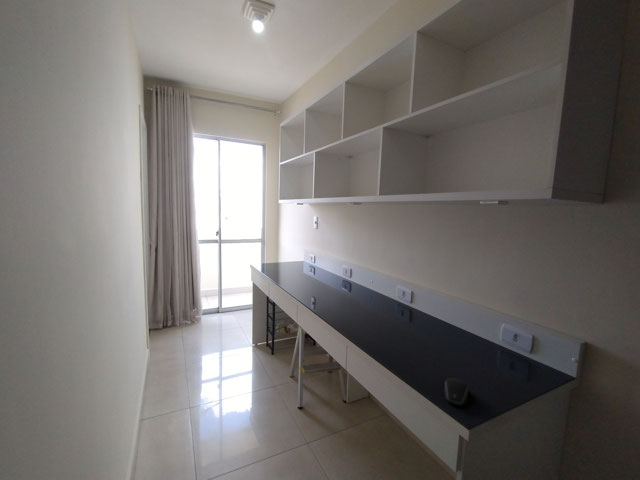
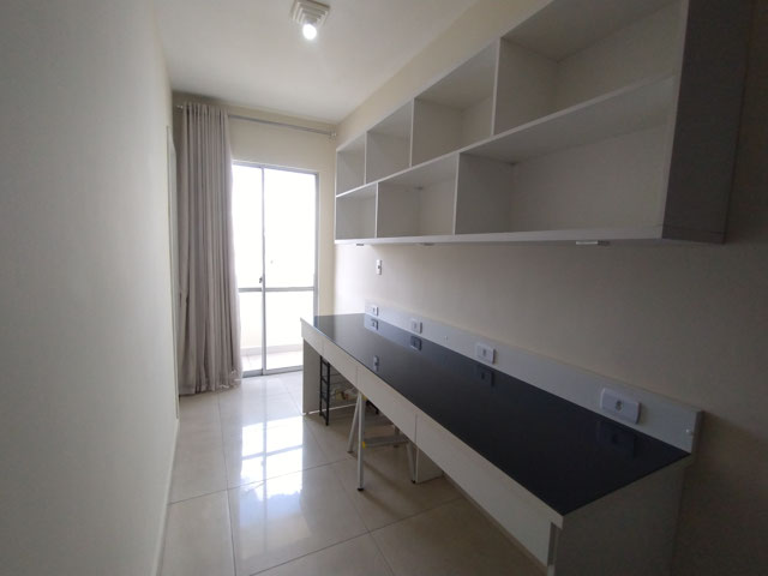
- computer mouse (456, 388)
